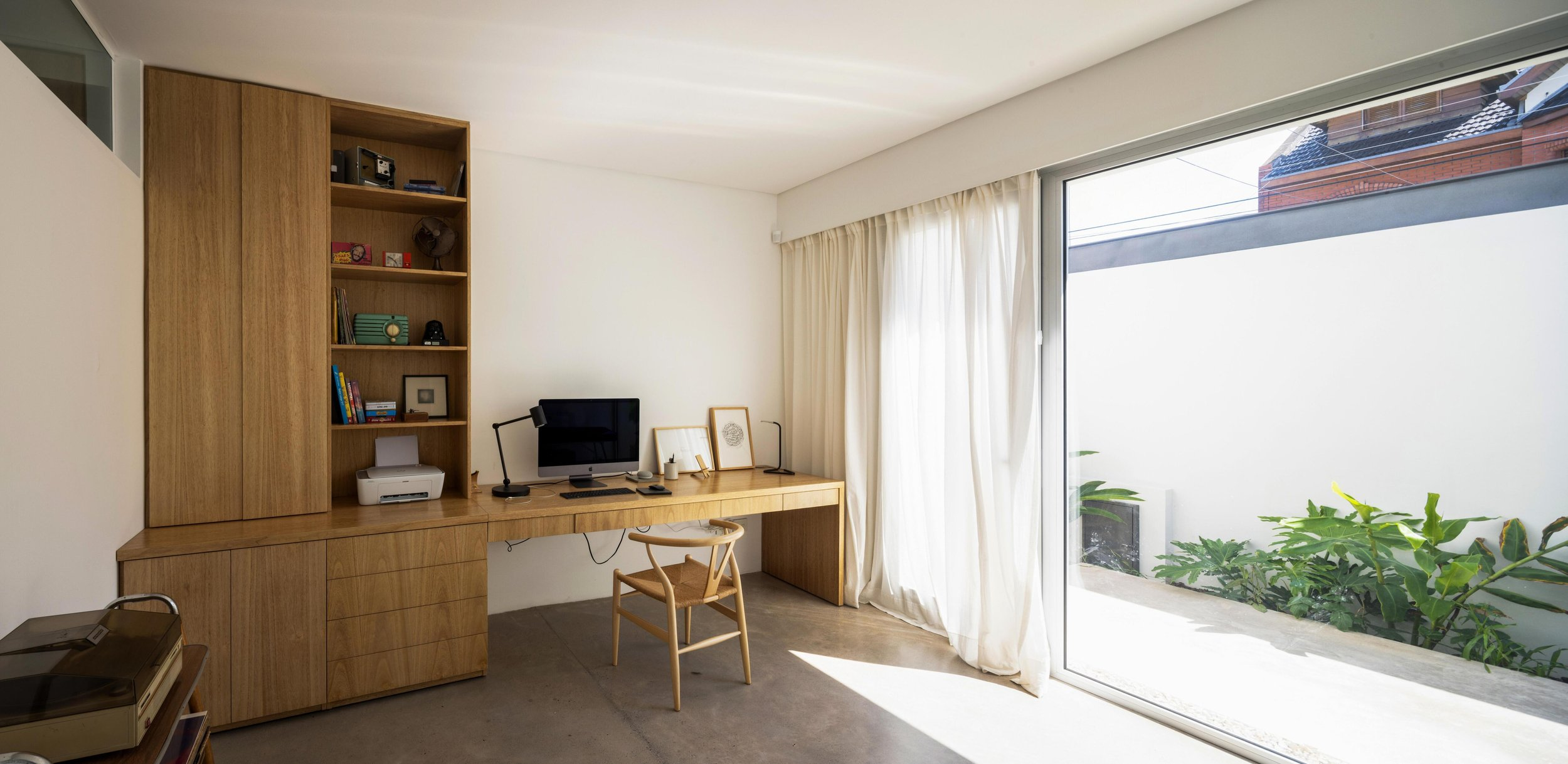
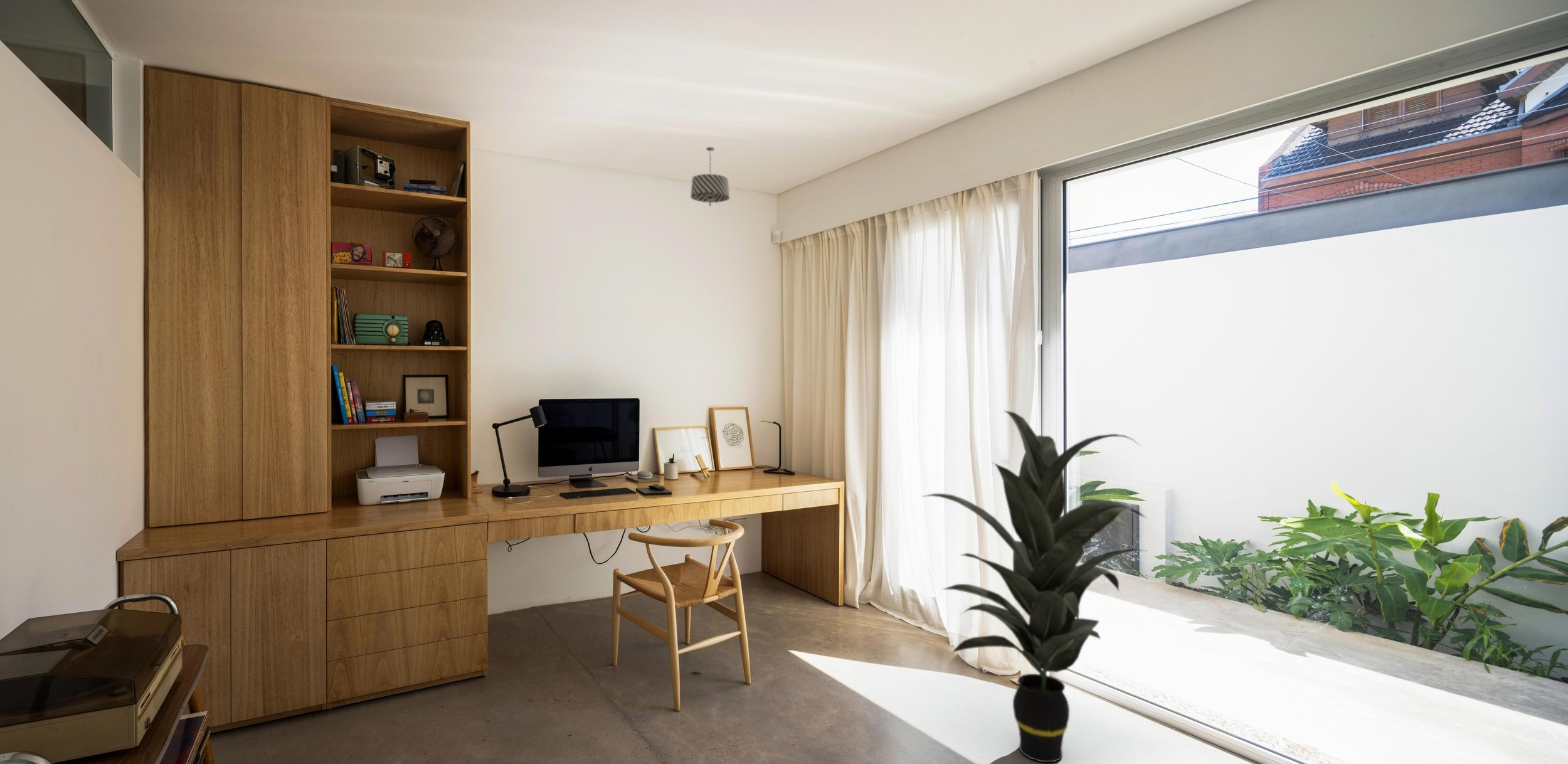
+ indoor plant (1037, 578)
+ pendant light (710, 177)
